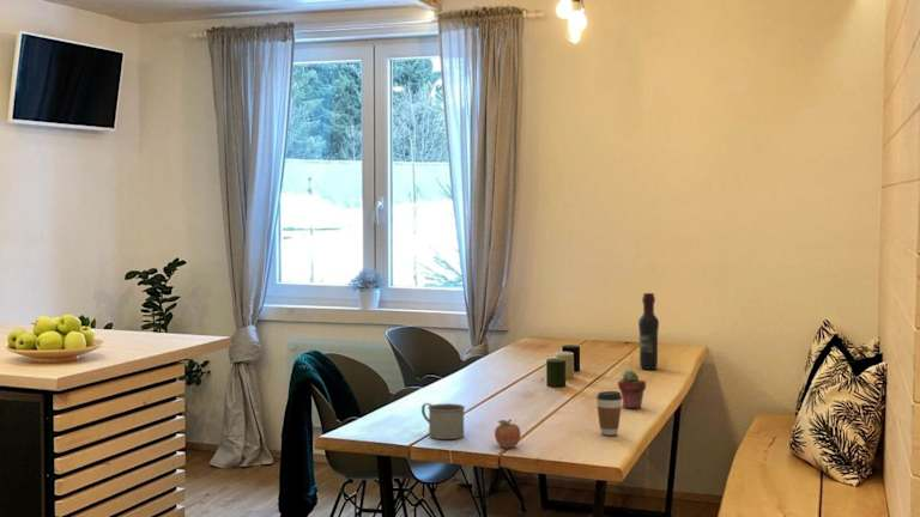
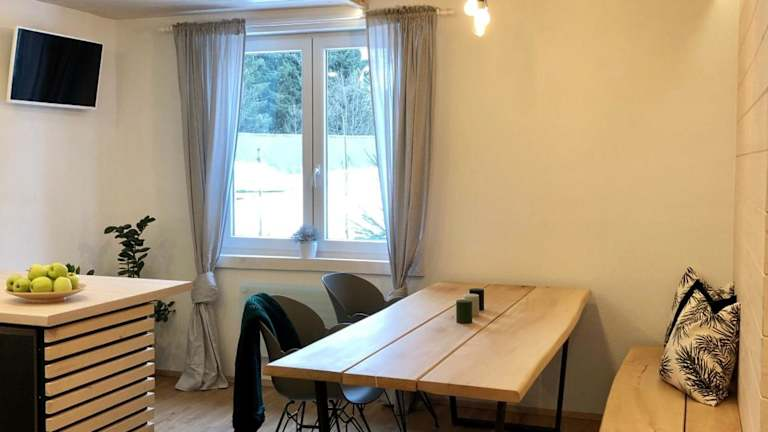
- mug (443, 420)
- fruit (507, 432)
- wine bottle (648, 330)
- coffee cup (609, 413)
- potted succulent (631, 388)
